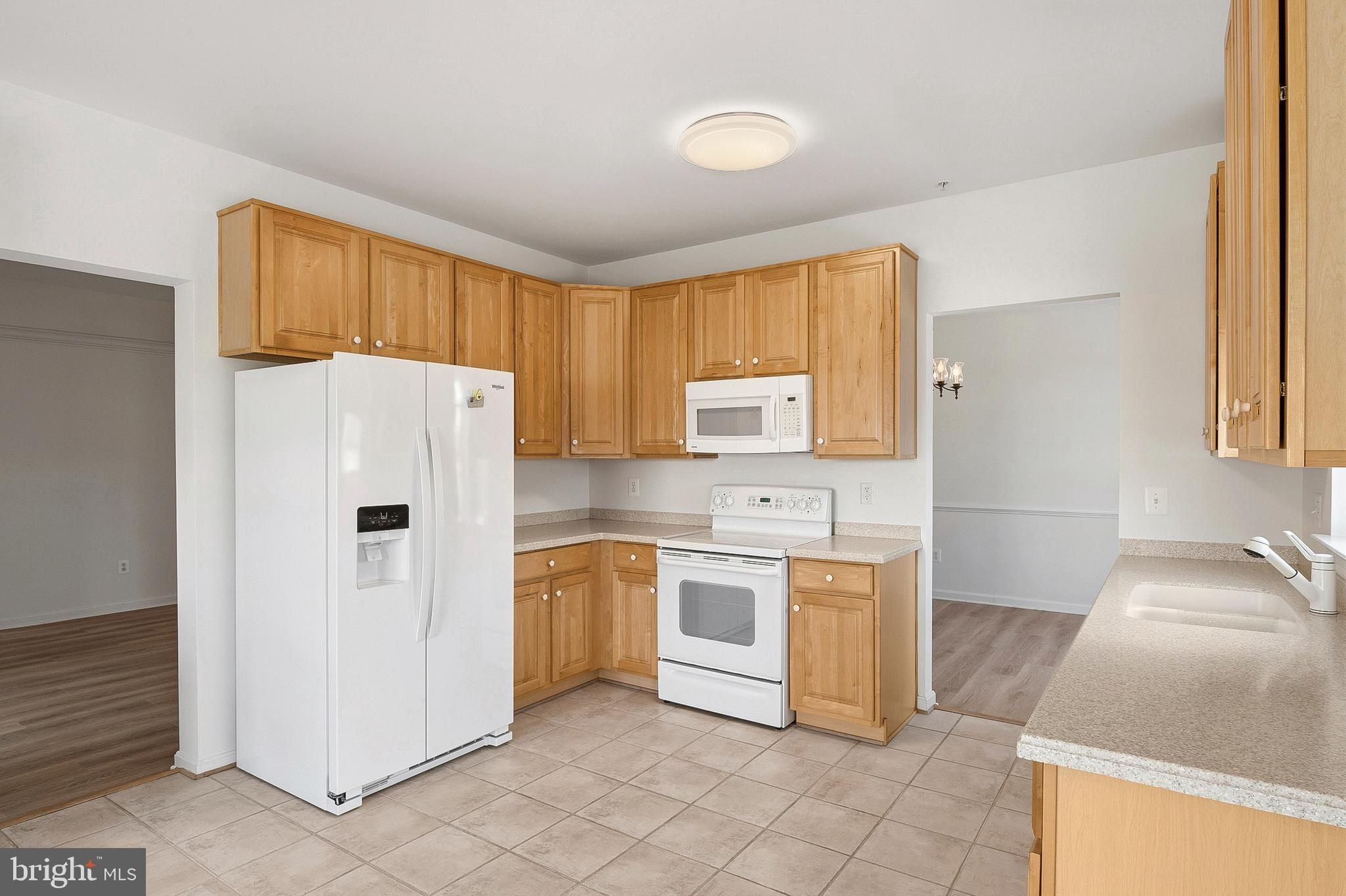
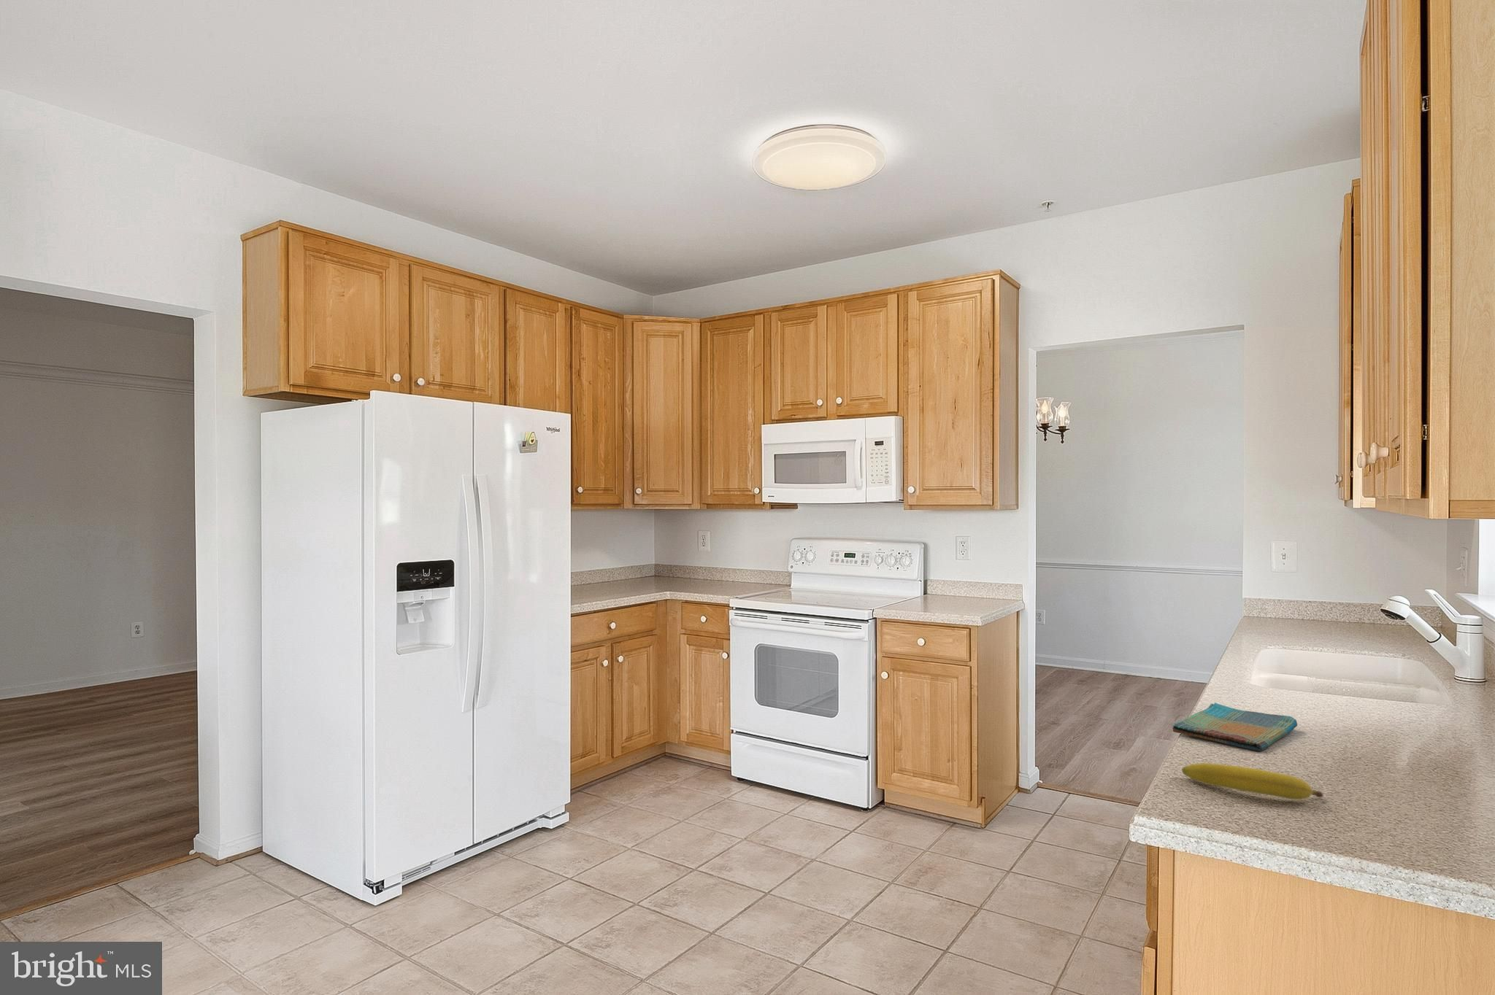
+ fruit (1250, 777)
+ dish towel (1235, 725)
